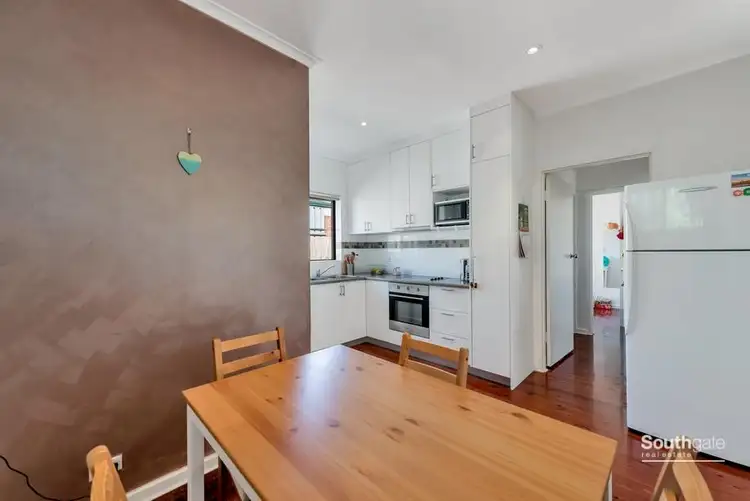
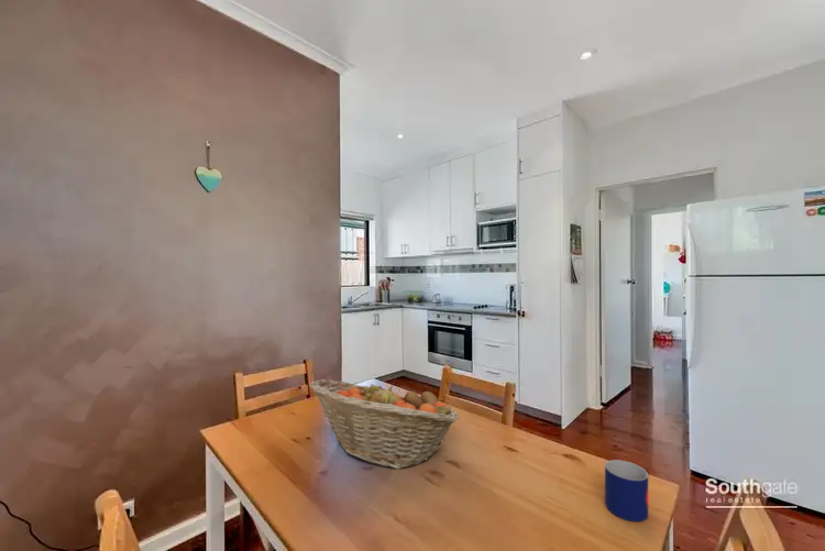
+ fruit basket (382, 410)
+ mug (624, 484)
